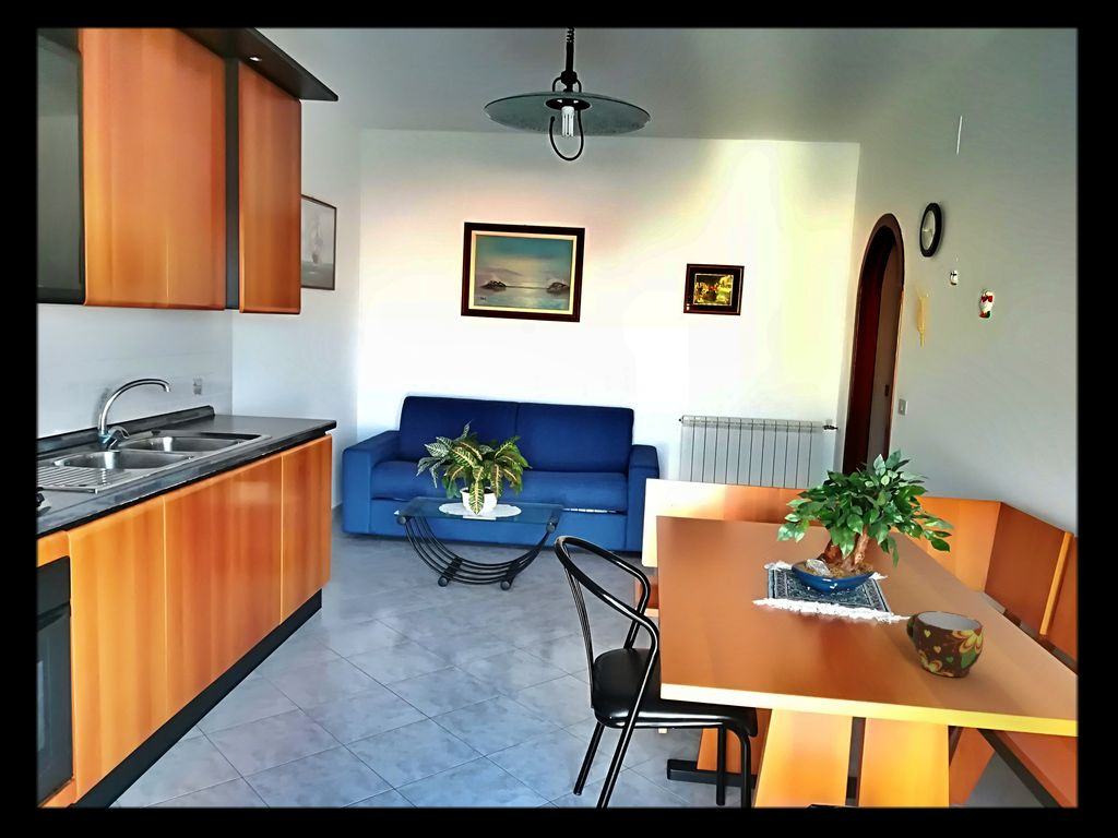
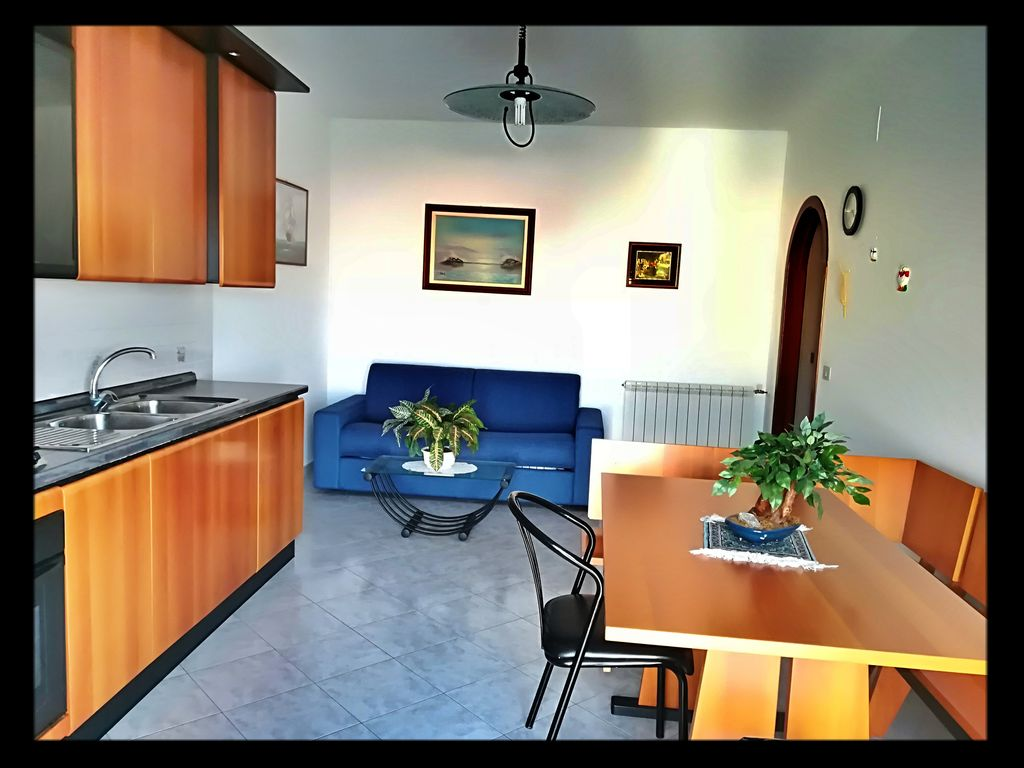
- cup (942, 644)
